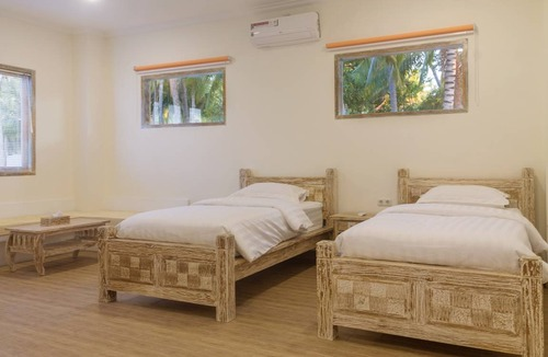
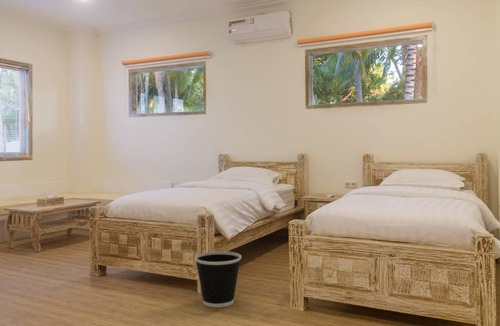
+ wastebasket (218, 279)
